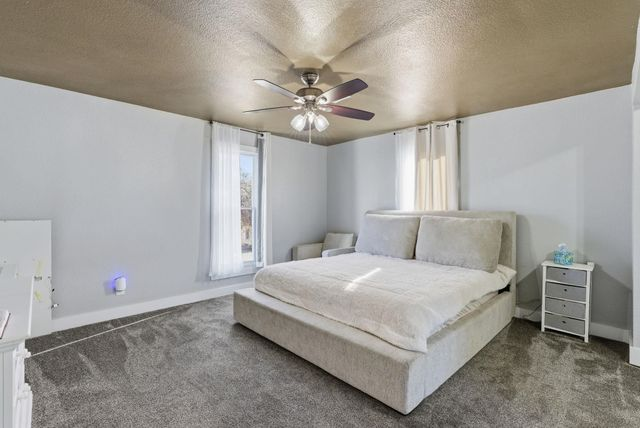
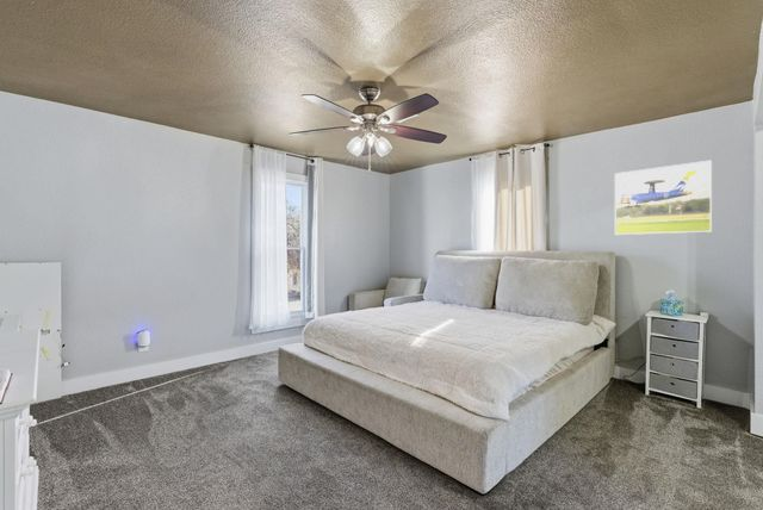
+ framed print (659, 200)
